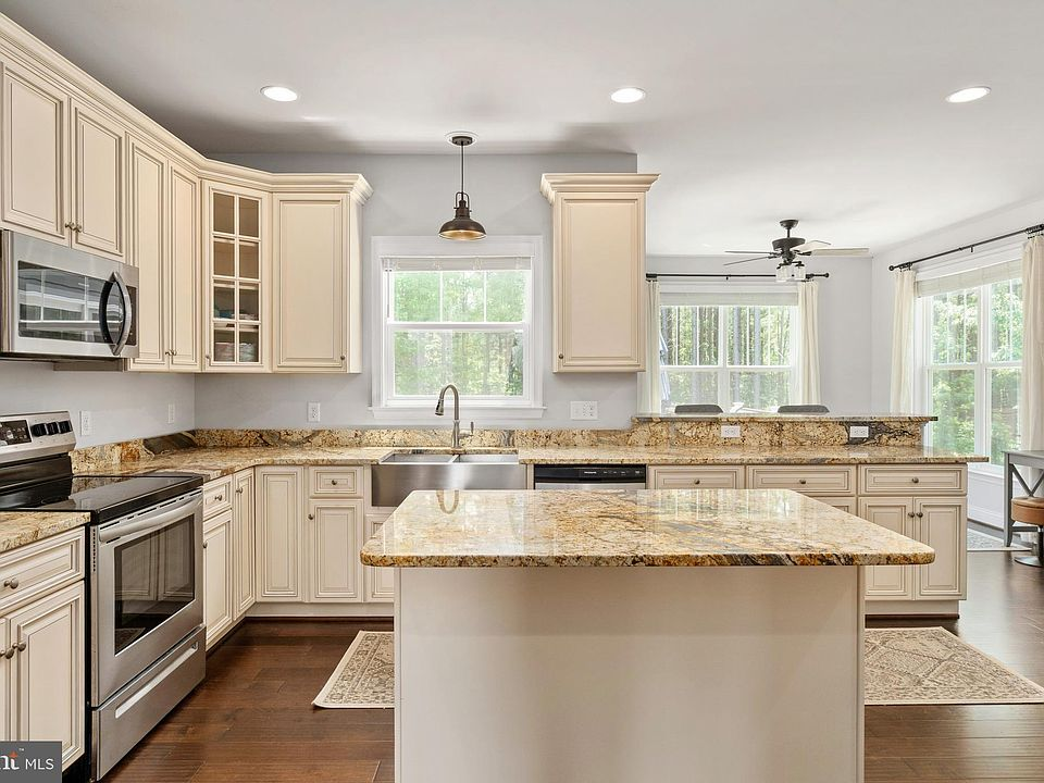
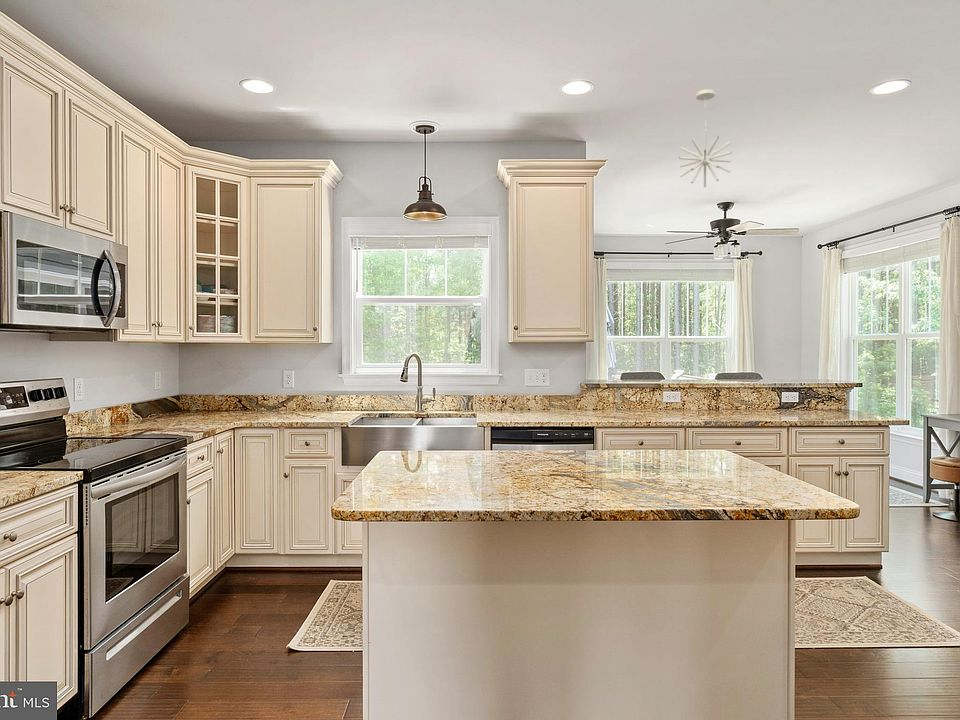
+ pendant light (705, 138)
